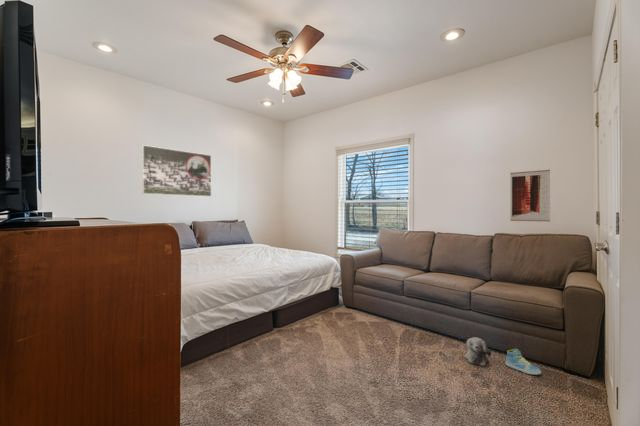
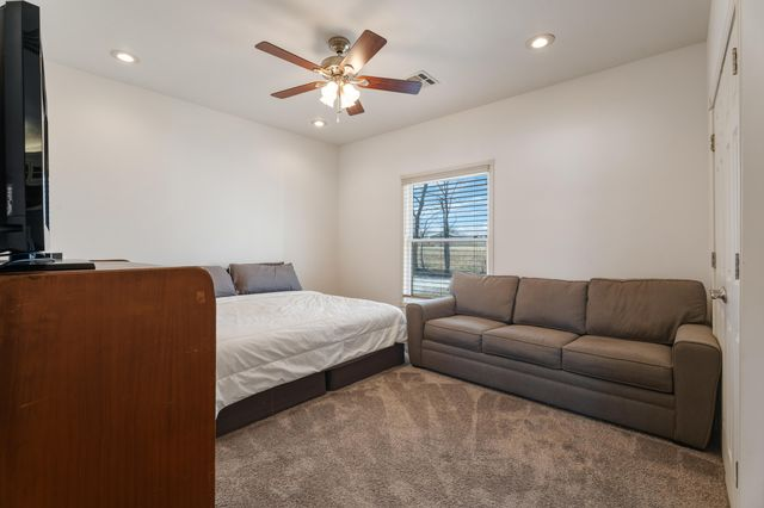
- wall art (529, 196)
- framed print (179, 172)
- sneaker (522, 360)
- plush toy (478, 346)
